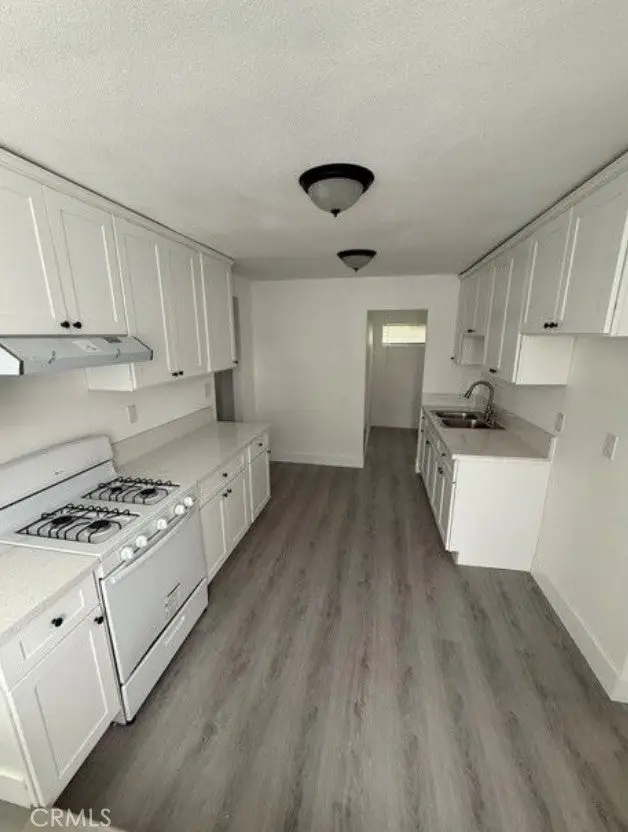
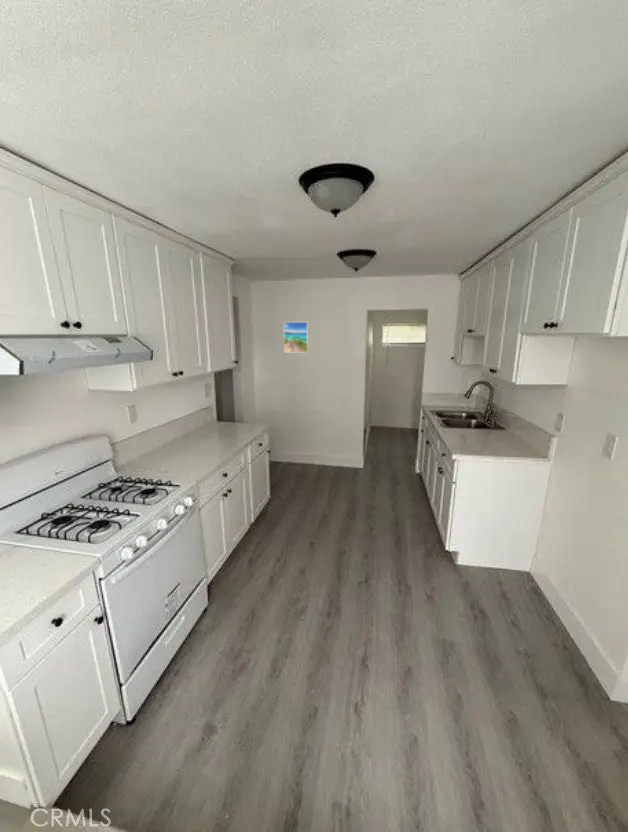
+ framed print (295, 337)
